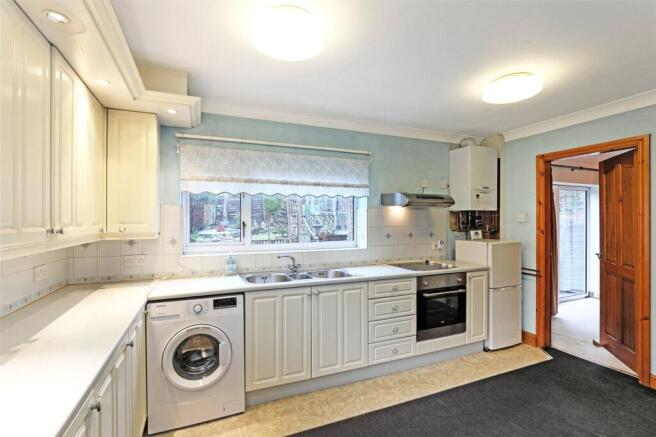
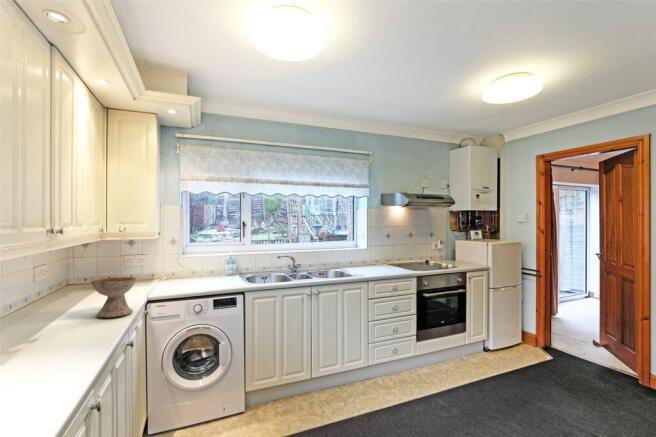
+ ceramic bowl (114, 295)
